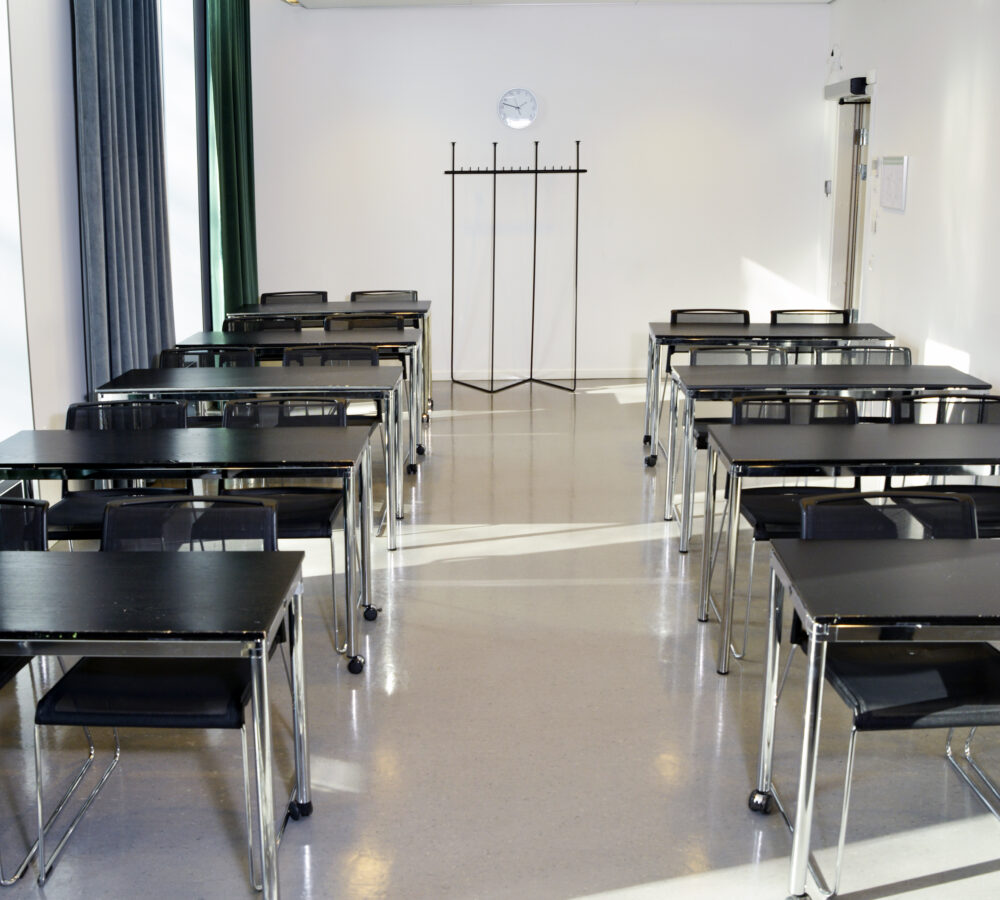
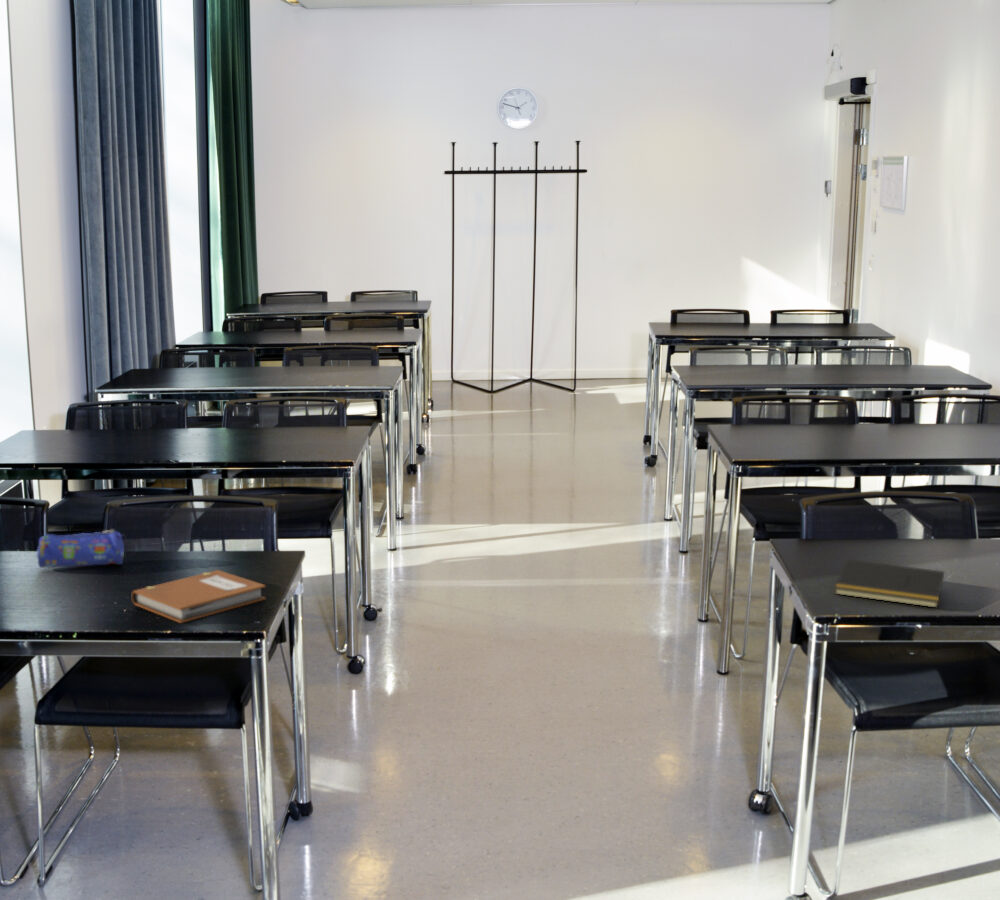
+ pencil case (81, 548)
+ notepad (890, 582)
+ notebook (201, 593)
